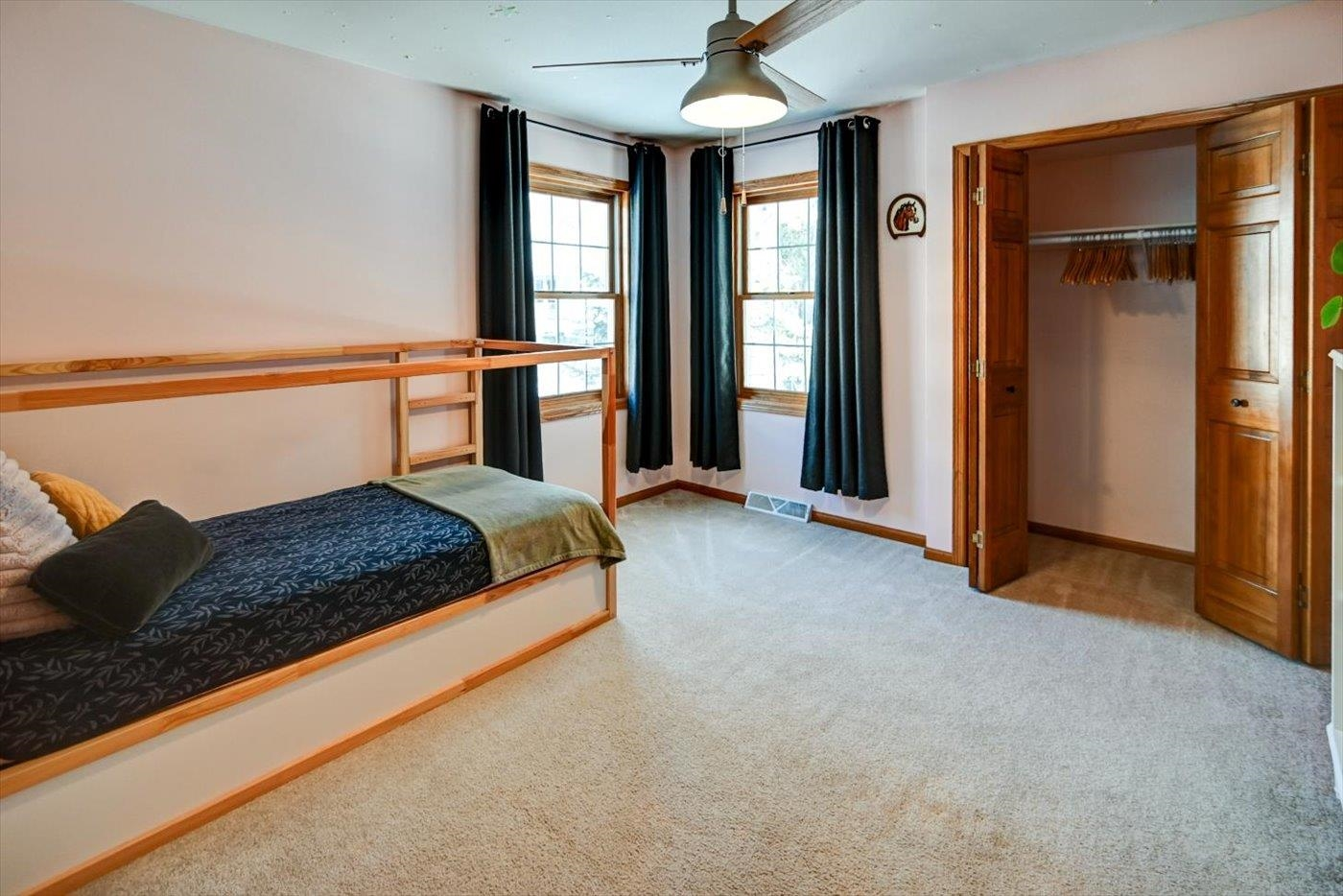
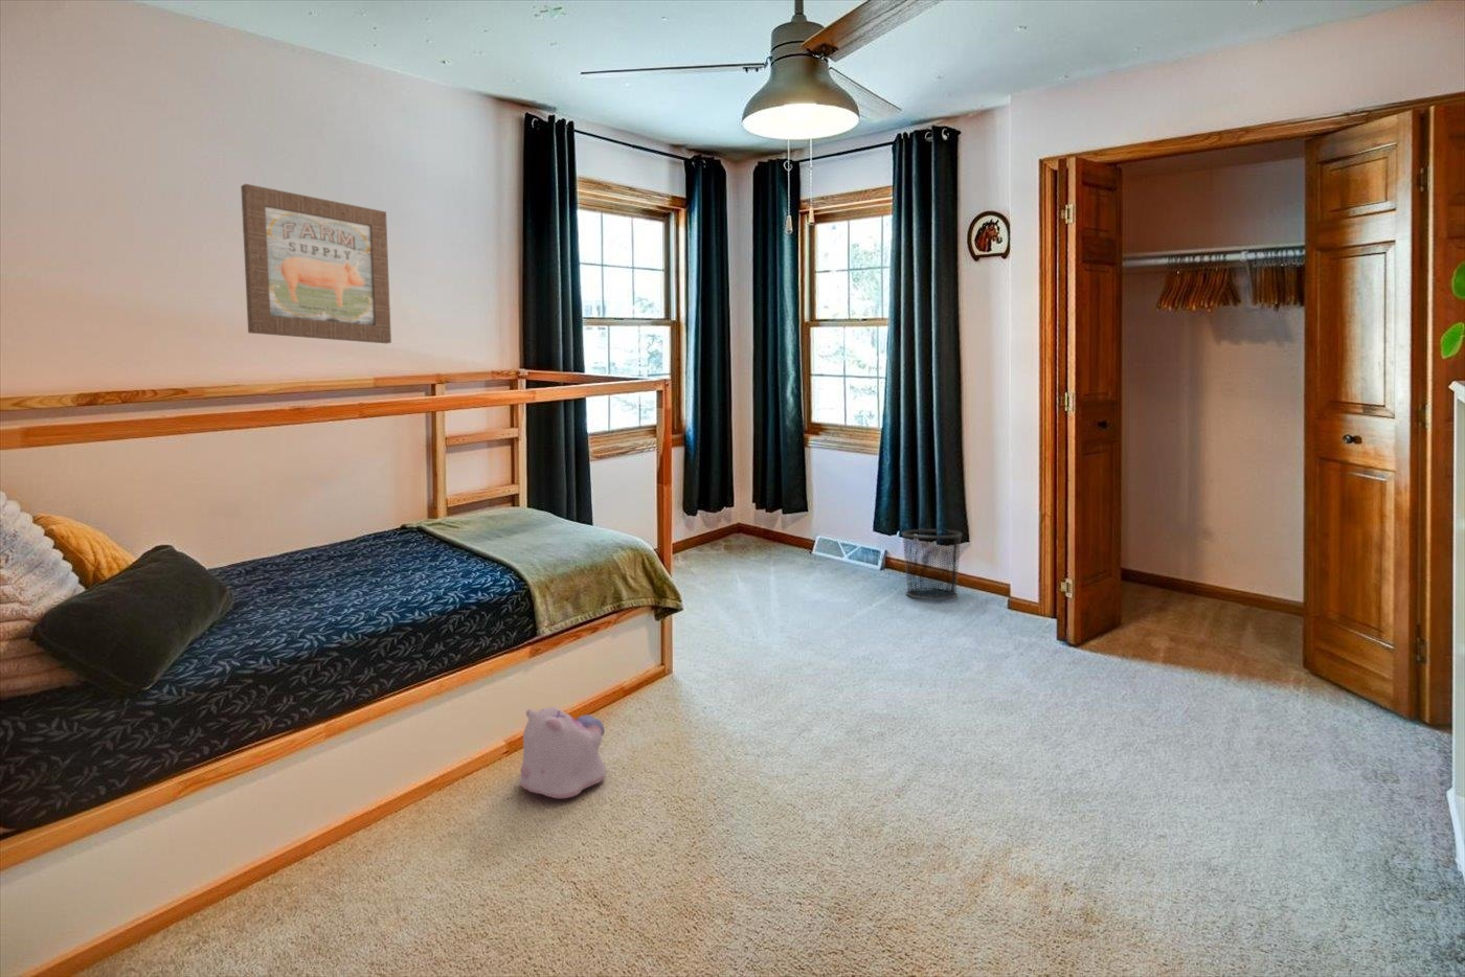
+ waste bin (932, 563)
+ wall art (321, 269)
+ plush toy (562, 744)
